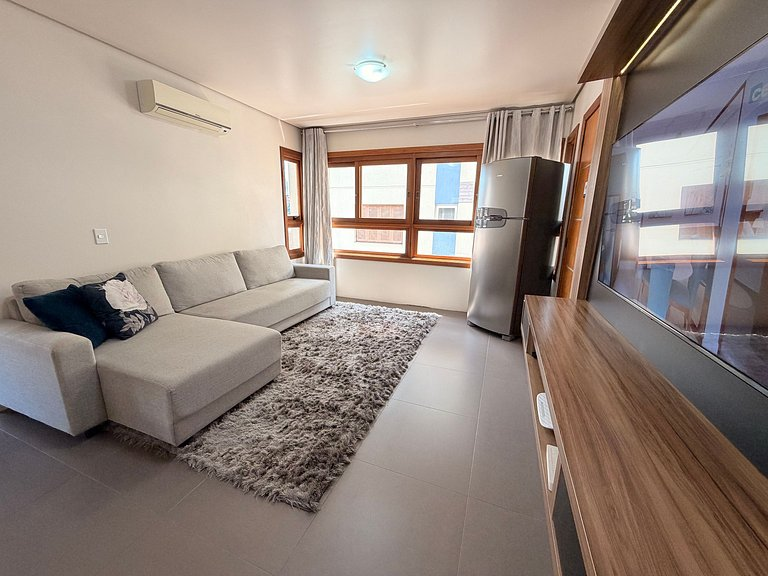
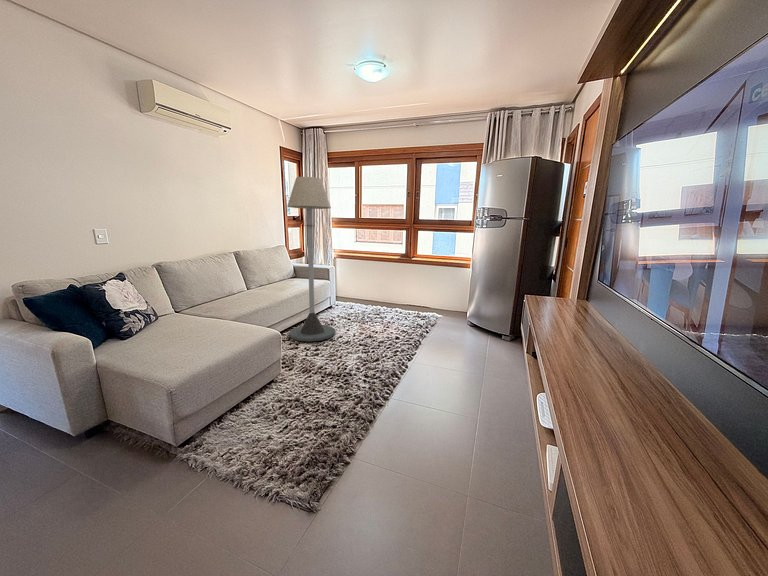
+ floor lamp (310, 259)
